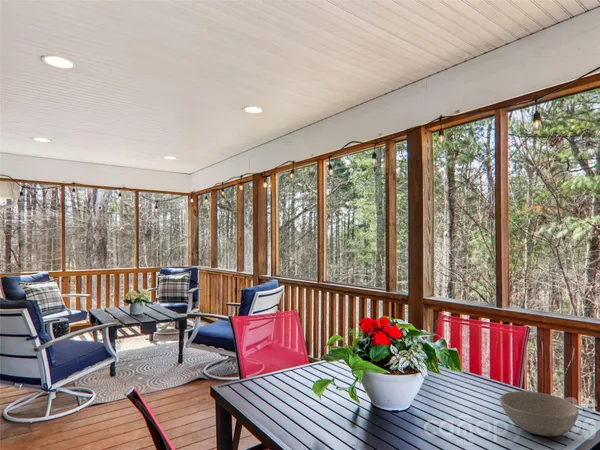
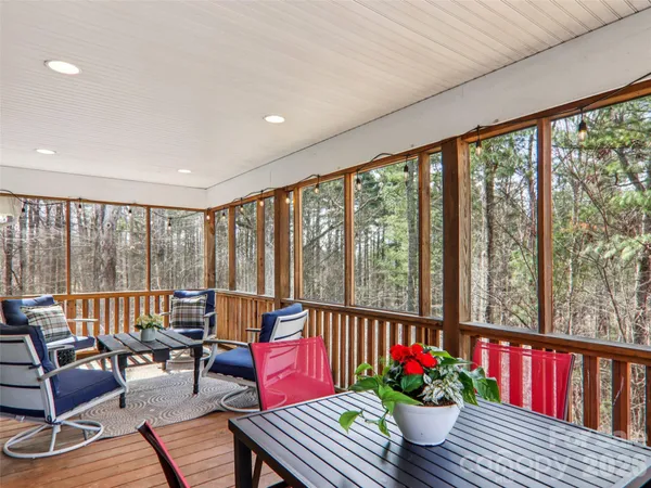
- bowl (537, 415)
